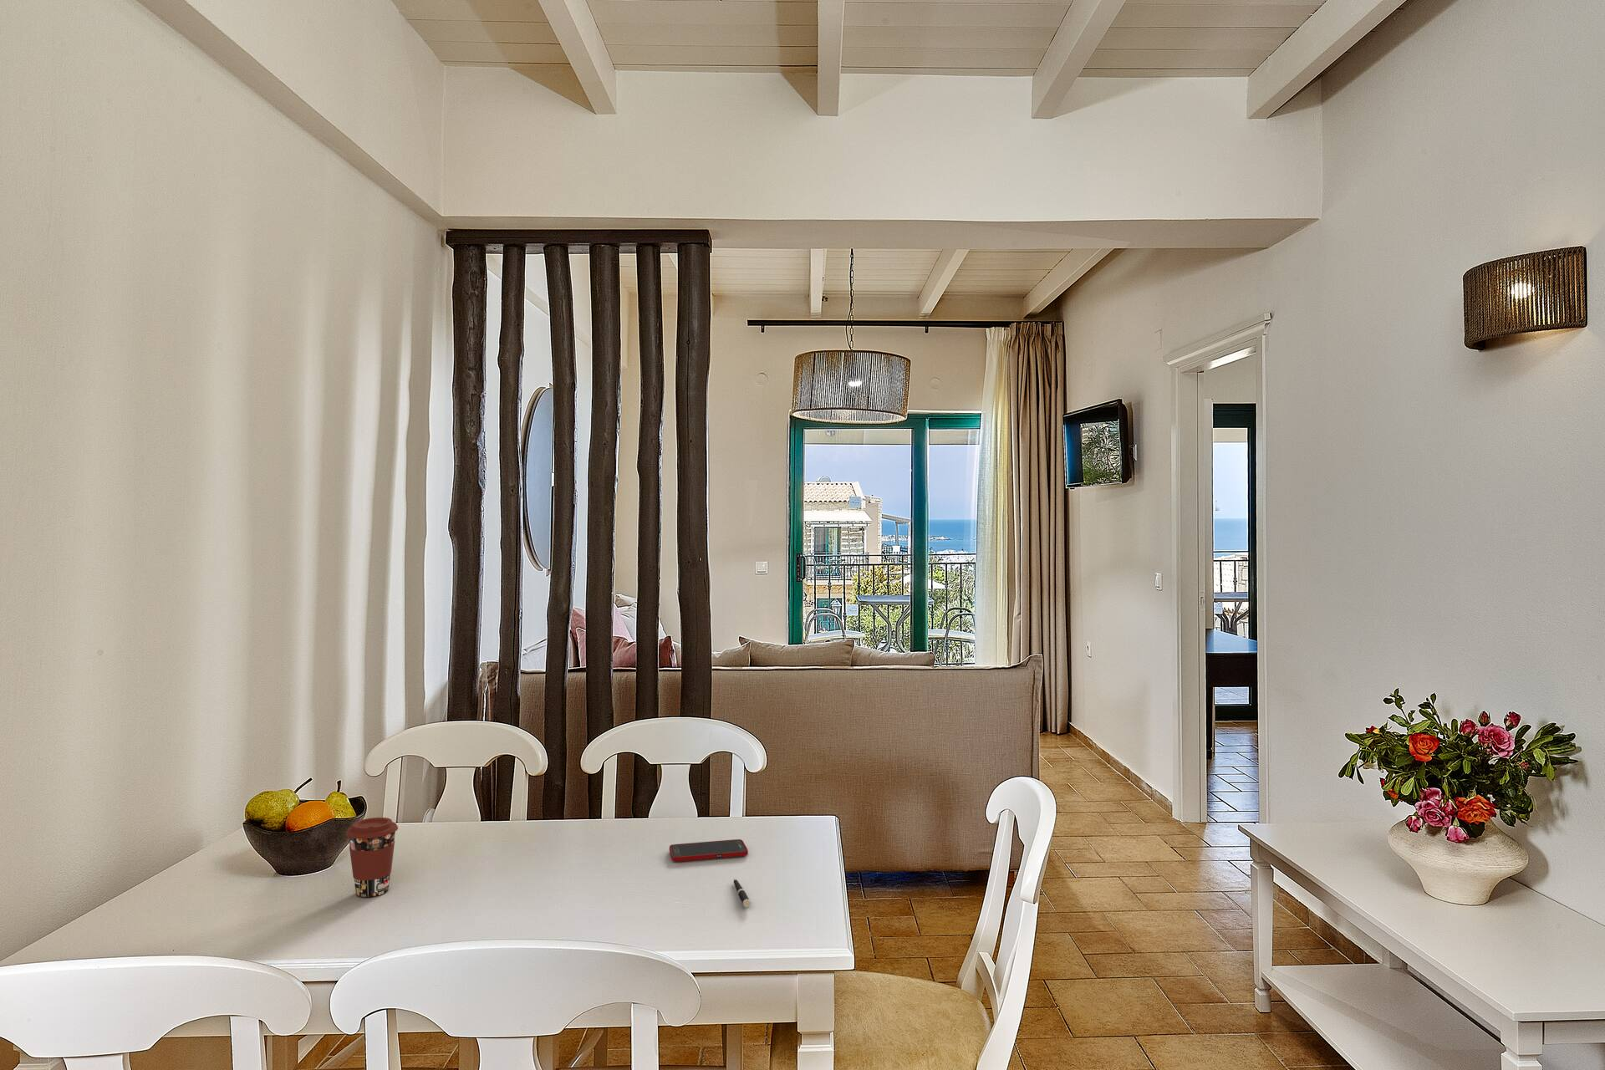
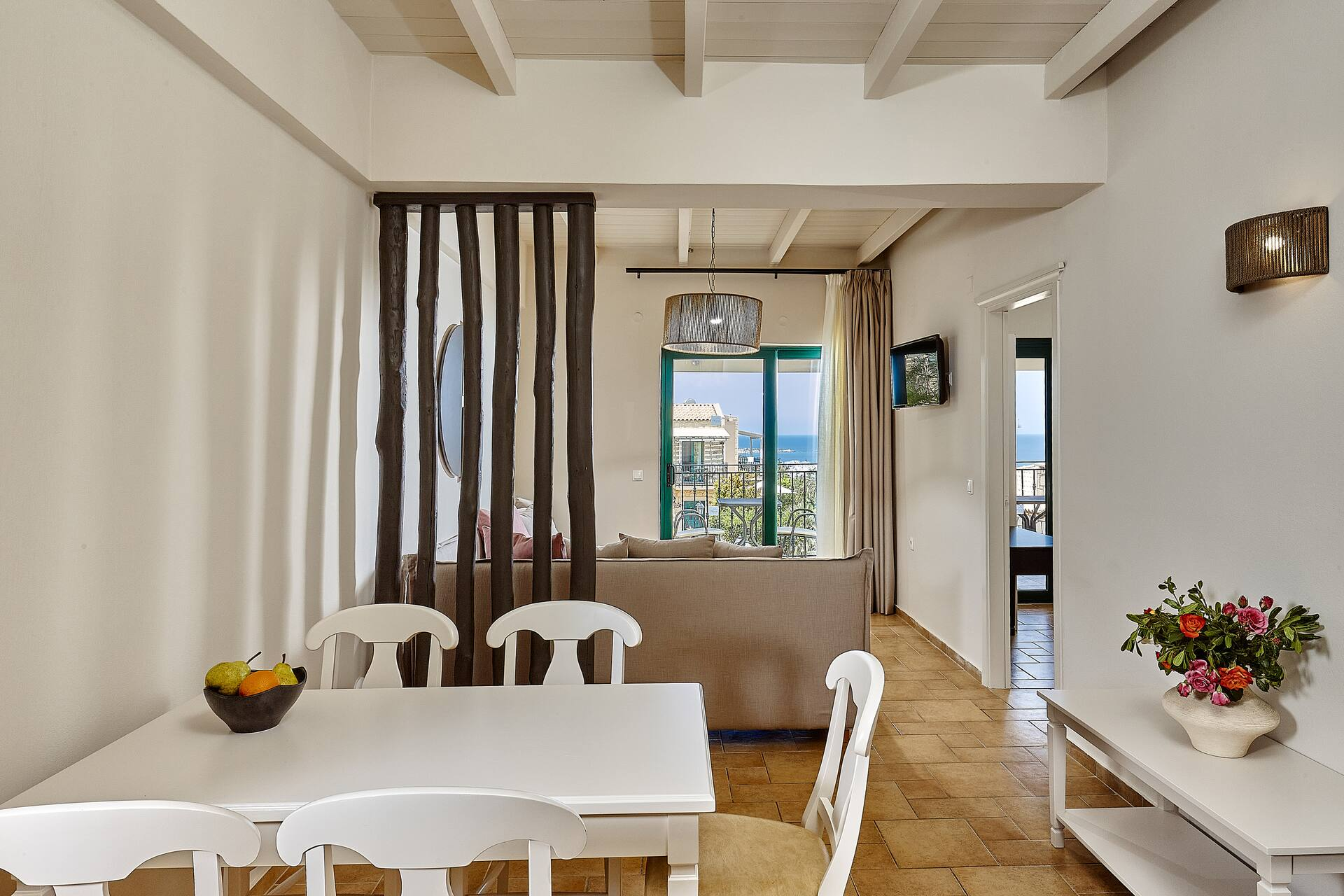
- pen (740, 890)
- coffee cup (373, 857)
- cell phone (708, 850)
